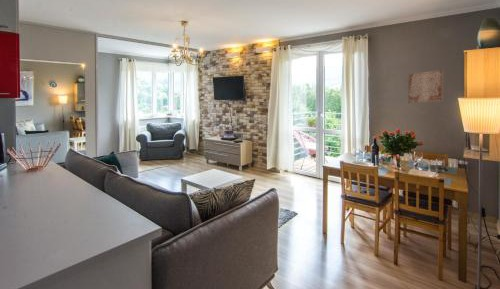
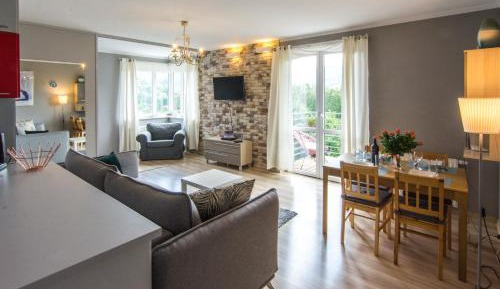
- wall art (425, 87)
